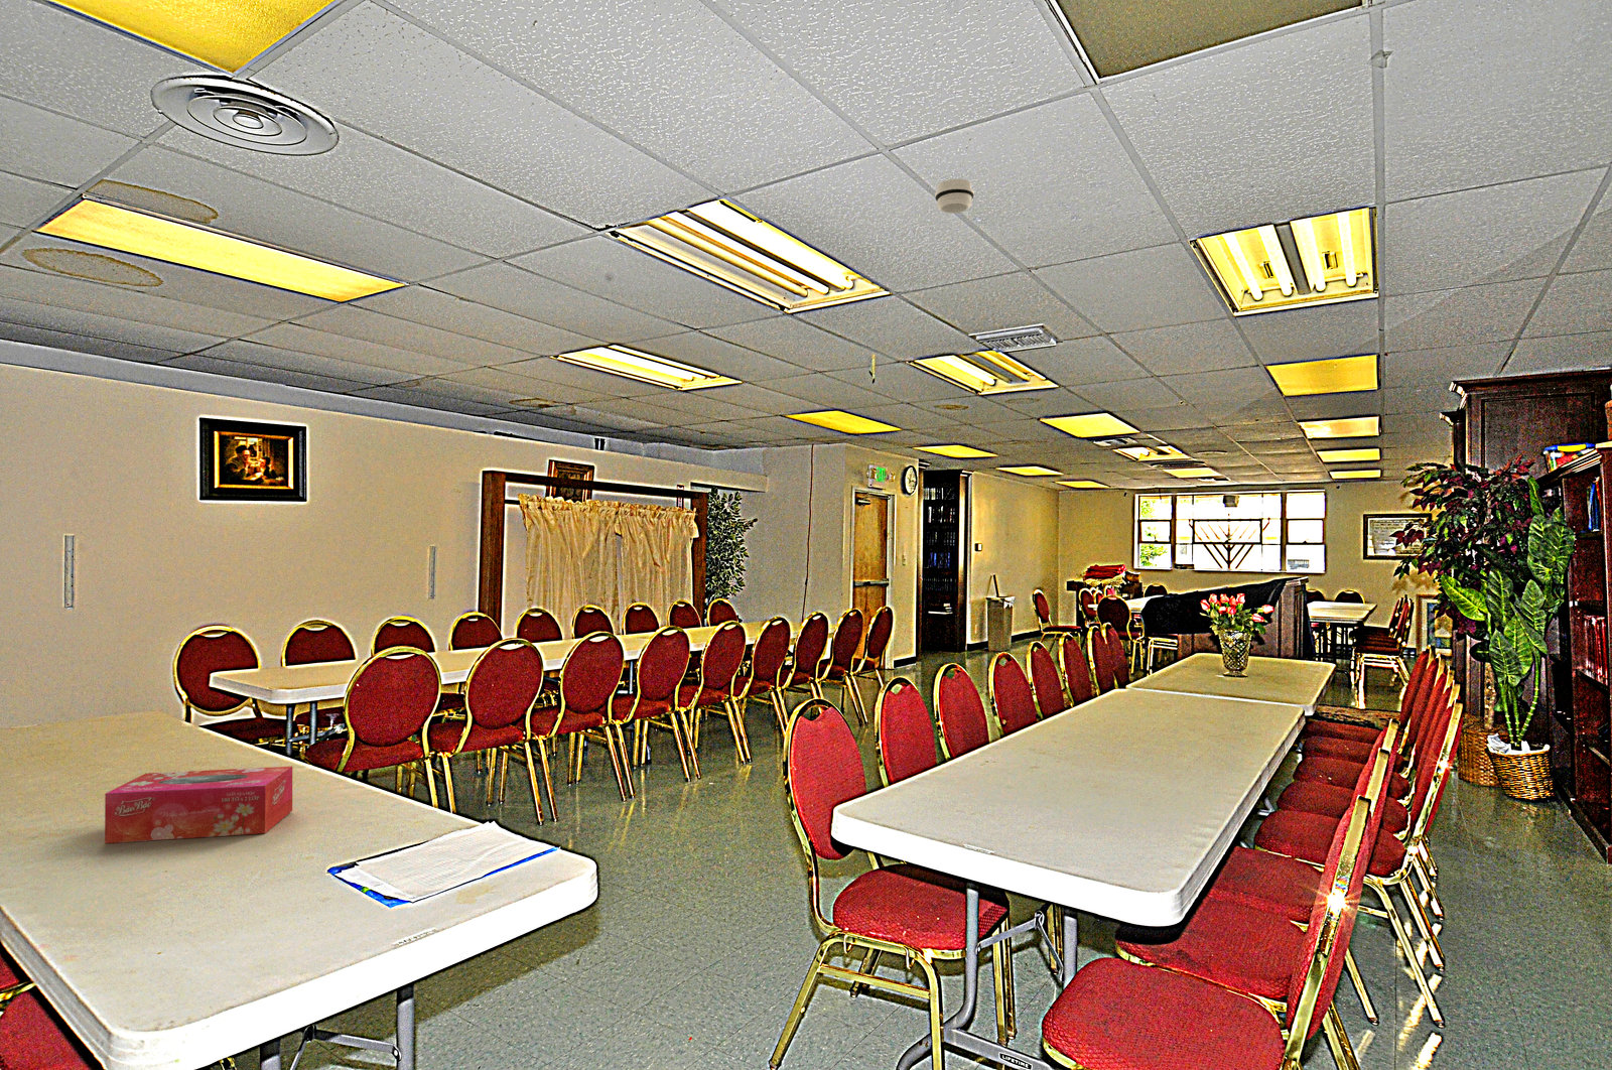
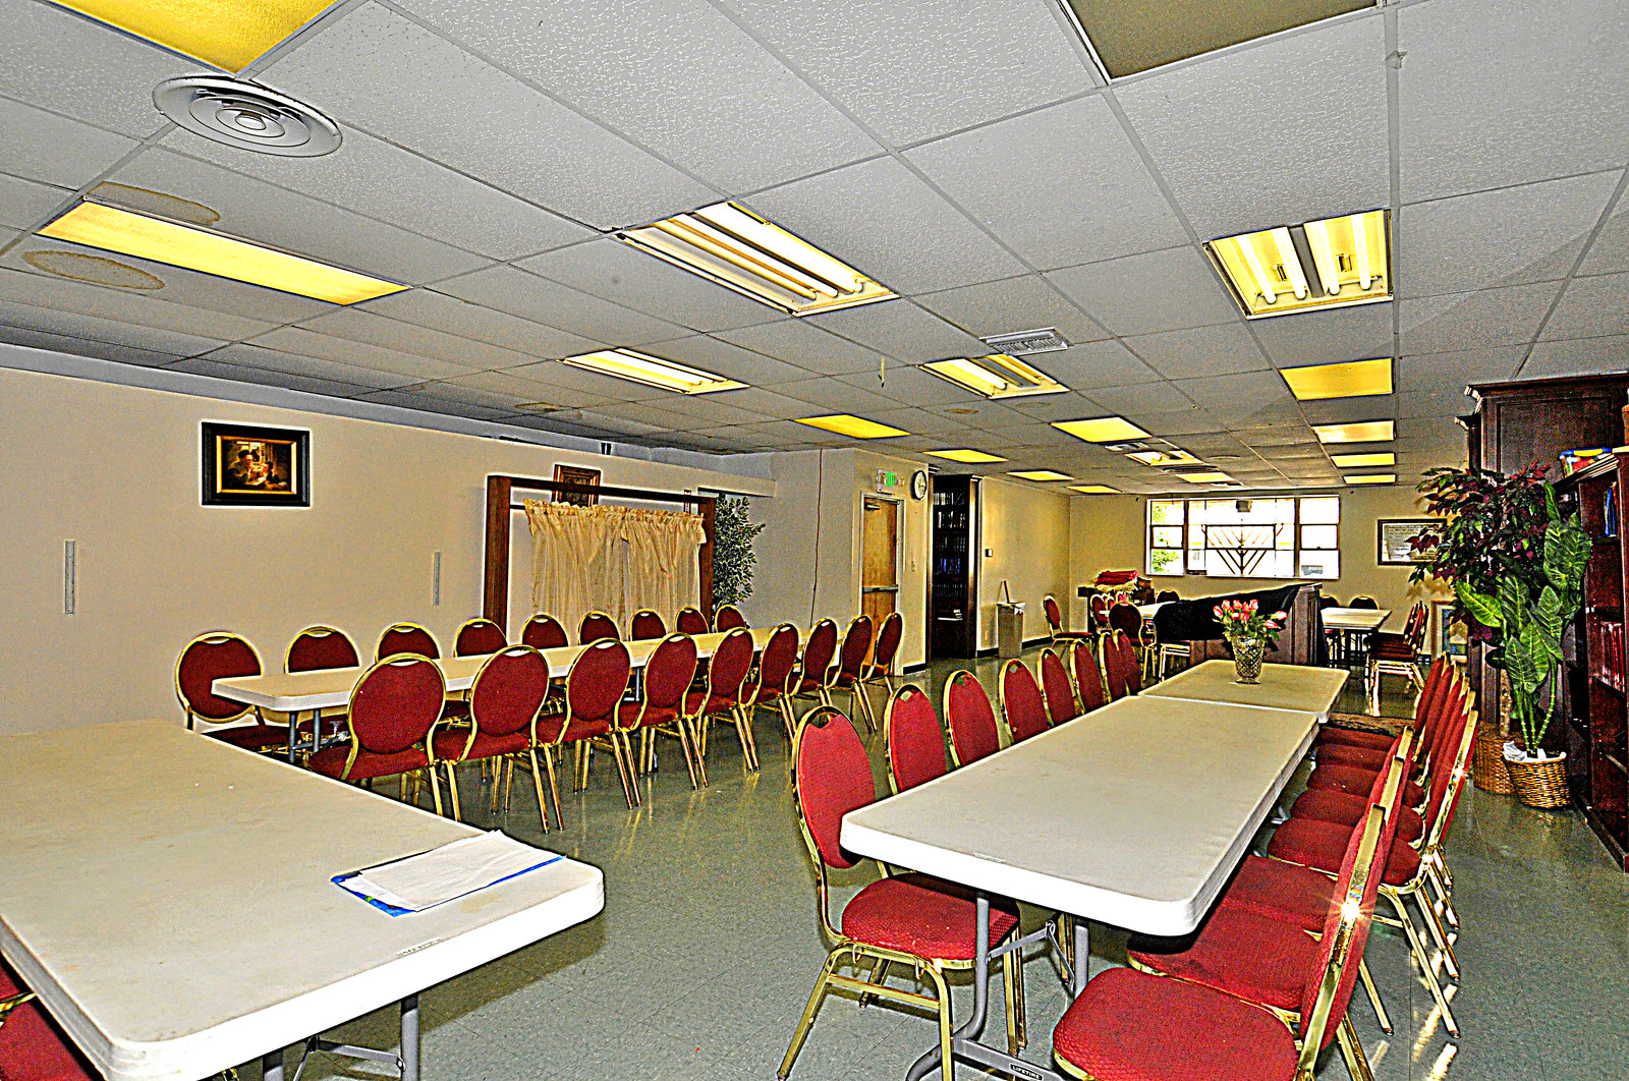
- smoke detector (954, 197)
- tissue box (203, 802)
